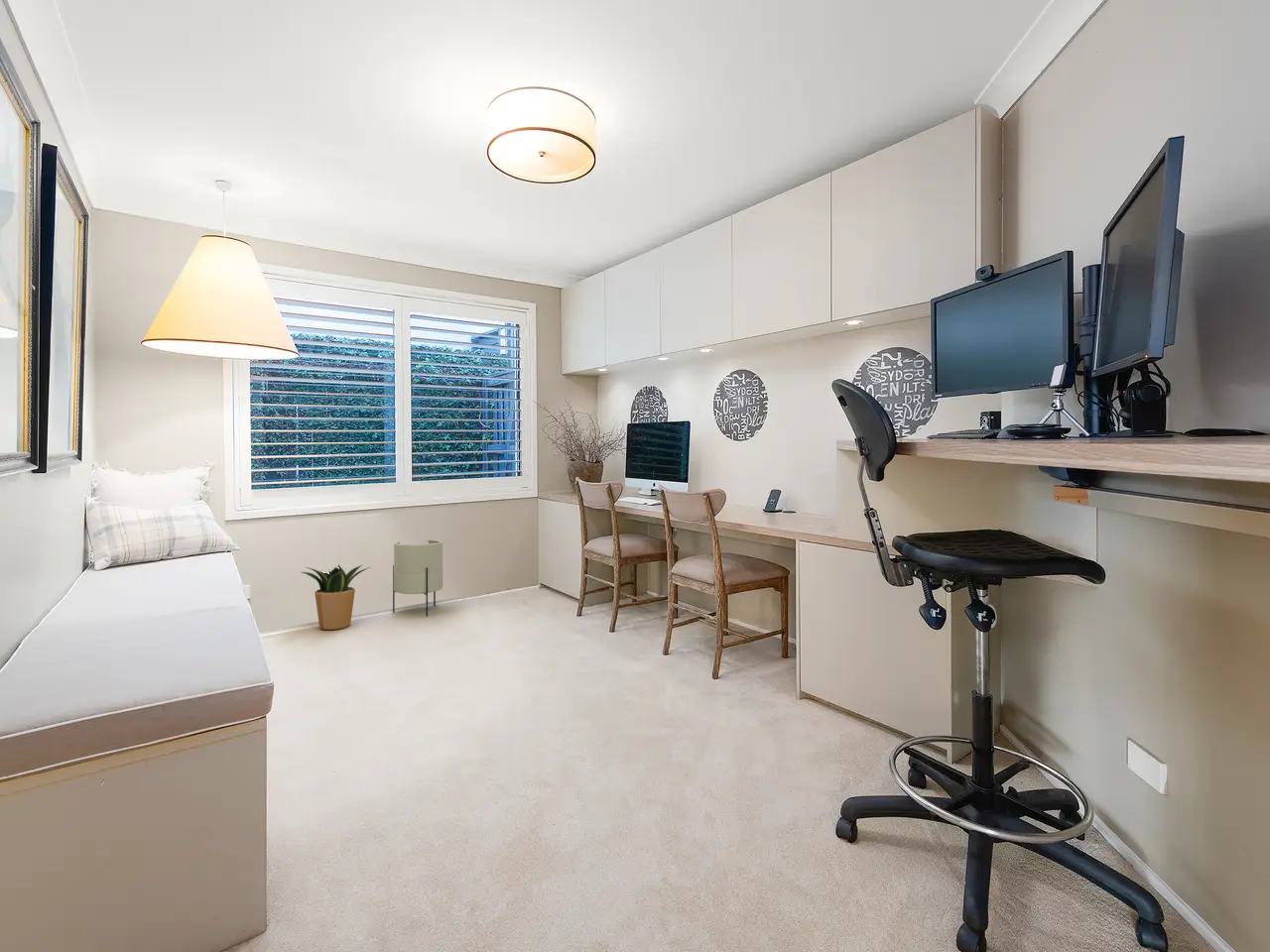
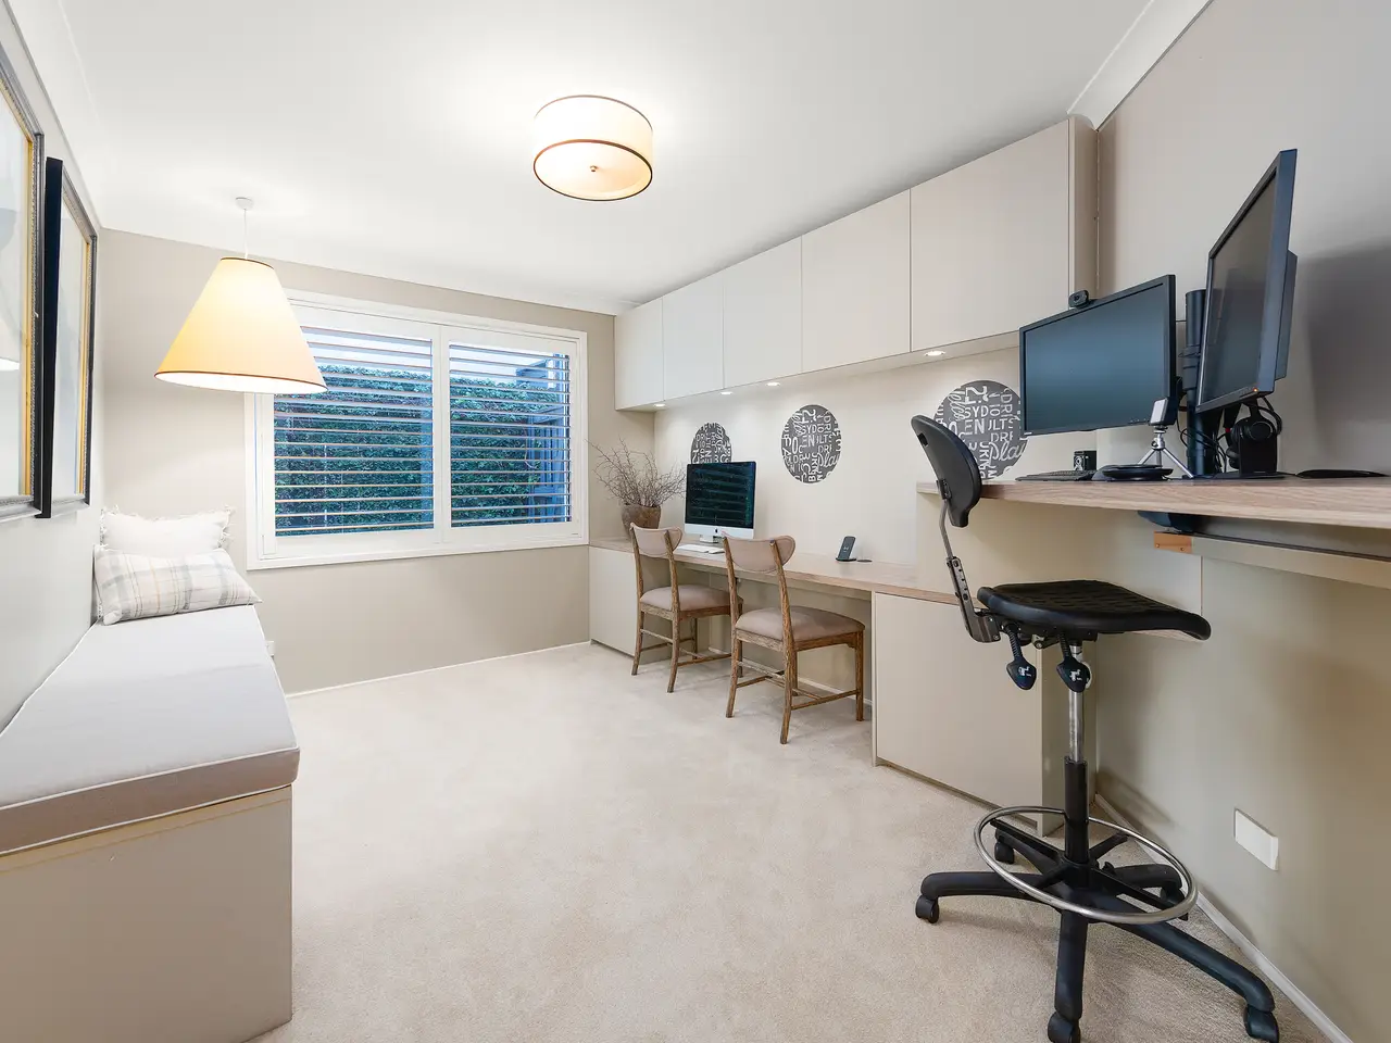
- planter (419, 577)
- potted plant (336, 595)
